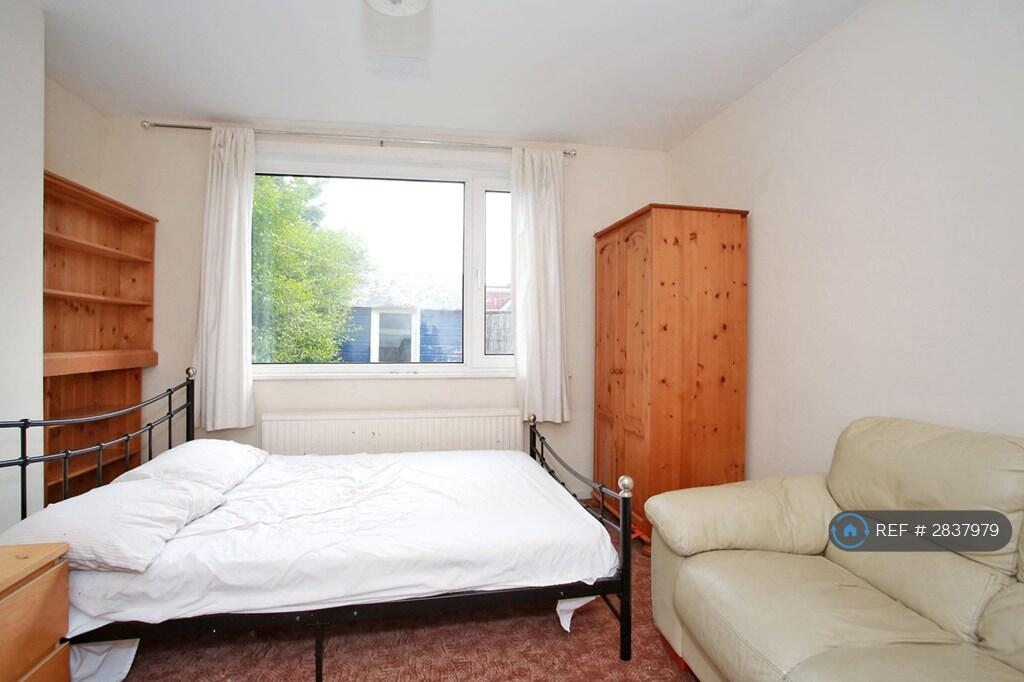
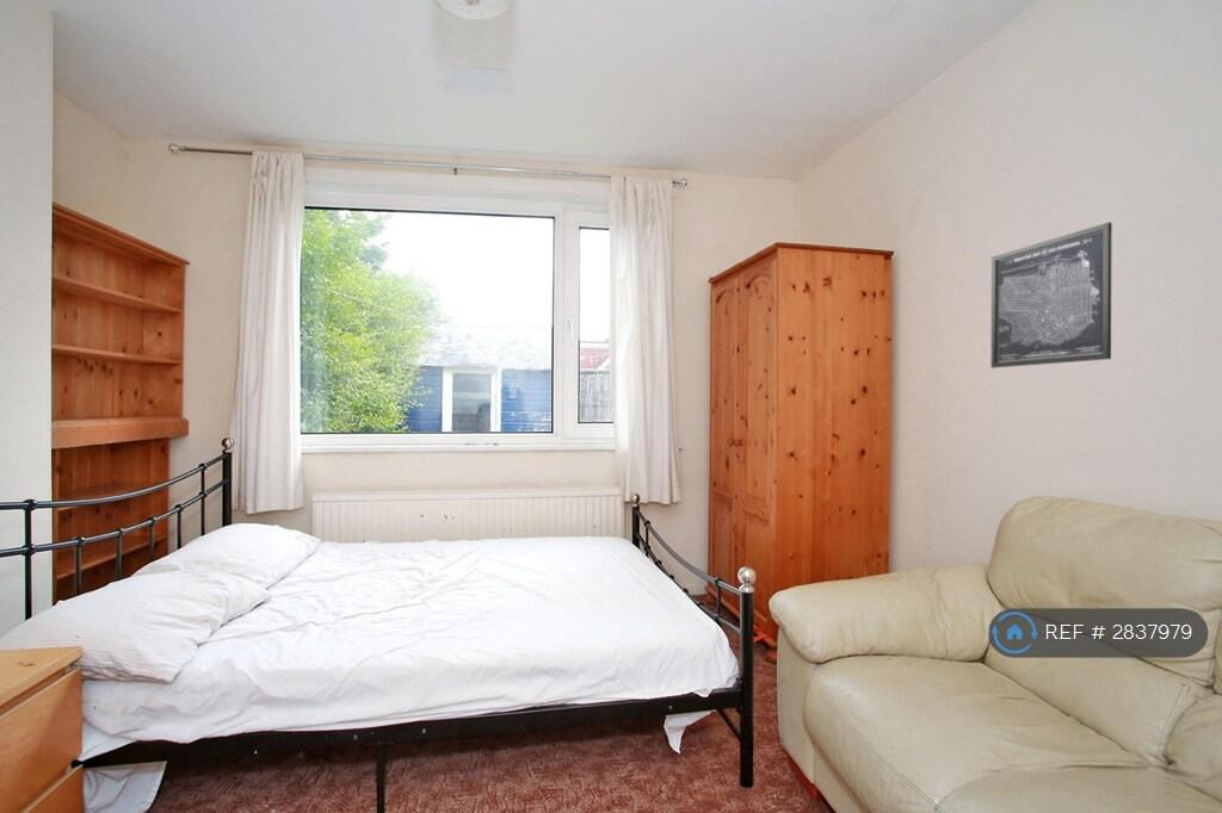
+ wall art (1044, 302)
